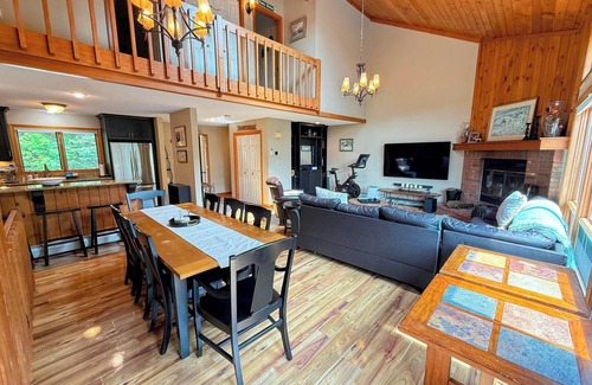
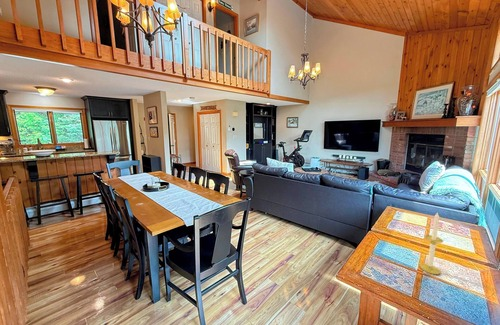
+ candle (433, 241)
